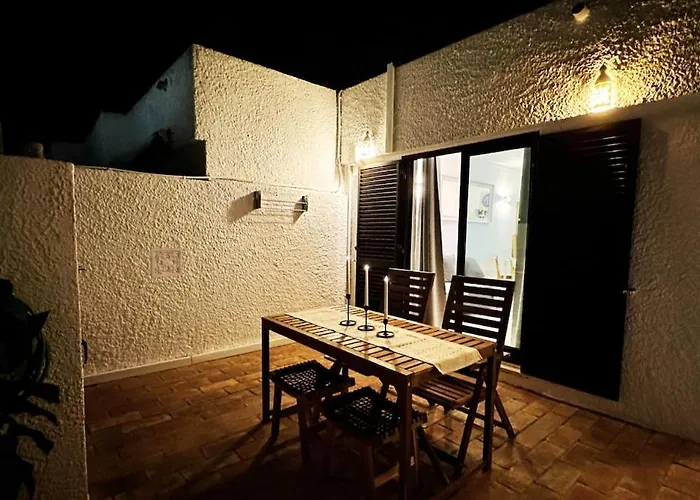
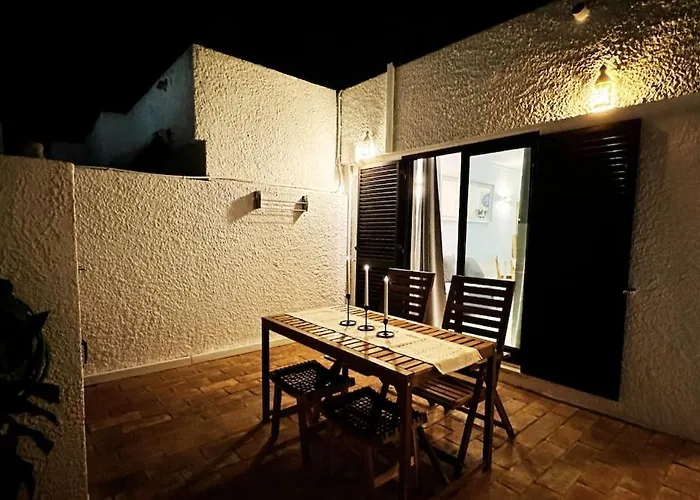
- wall ornament (166, 262)
